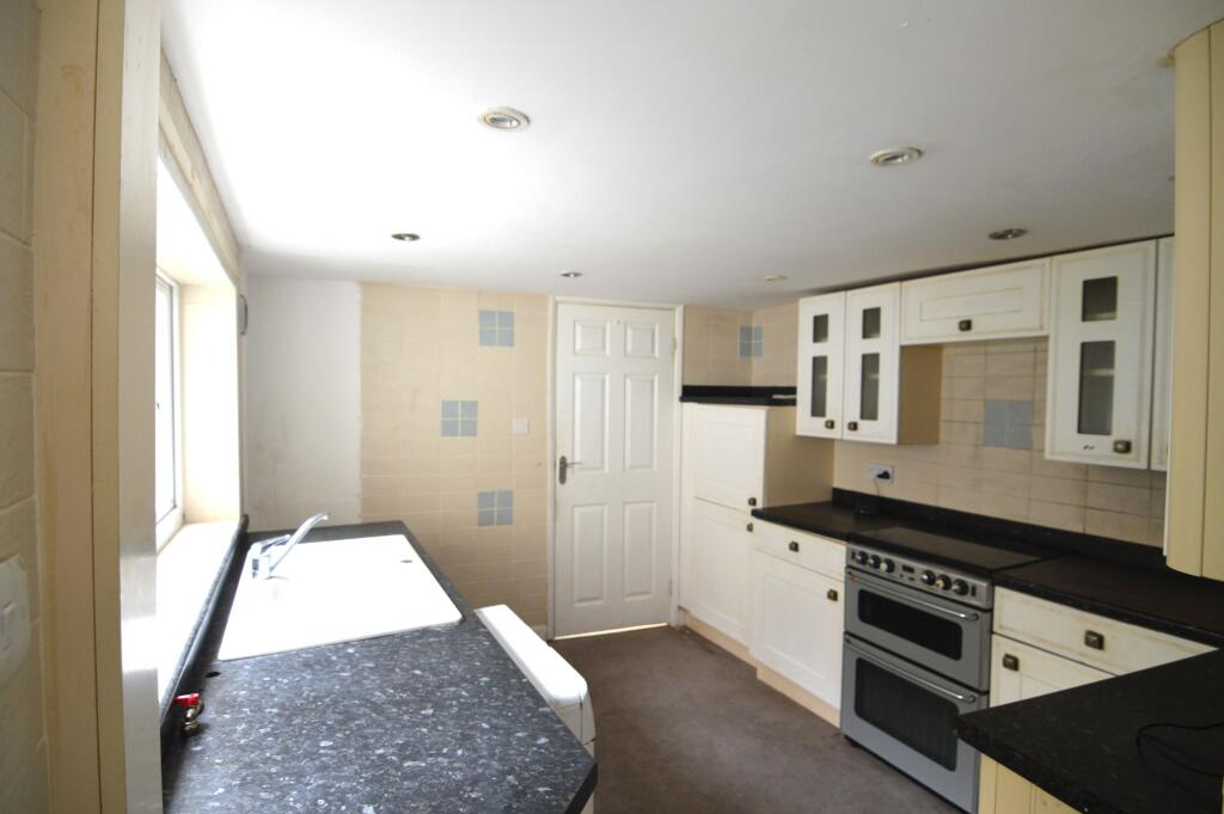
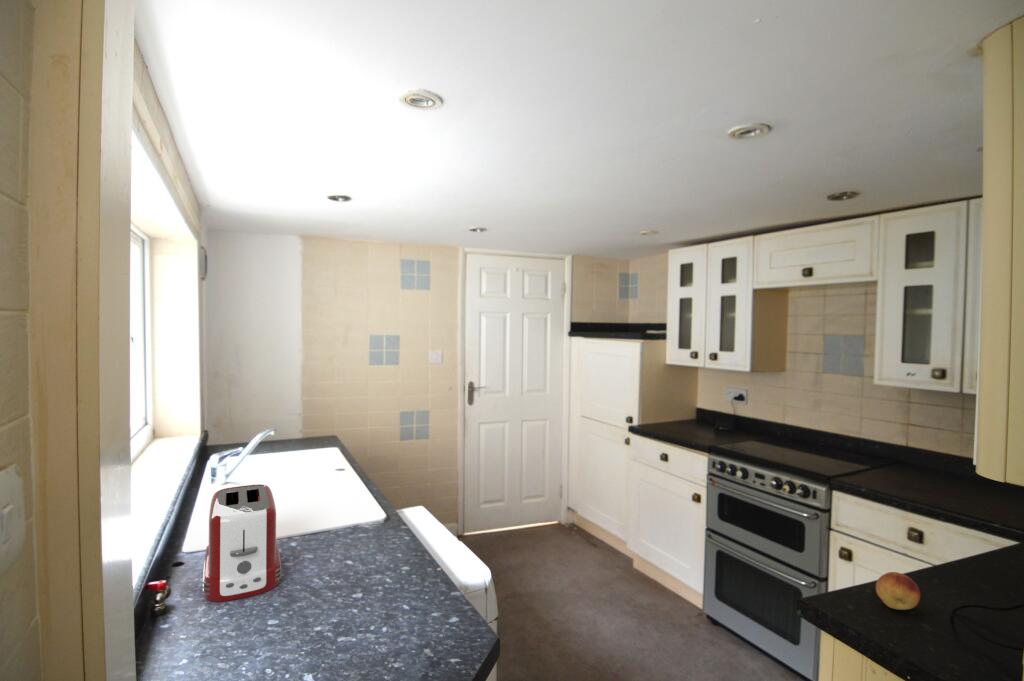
+ toaster (242, 535)
+ fruit (896, 590)
